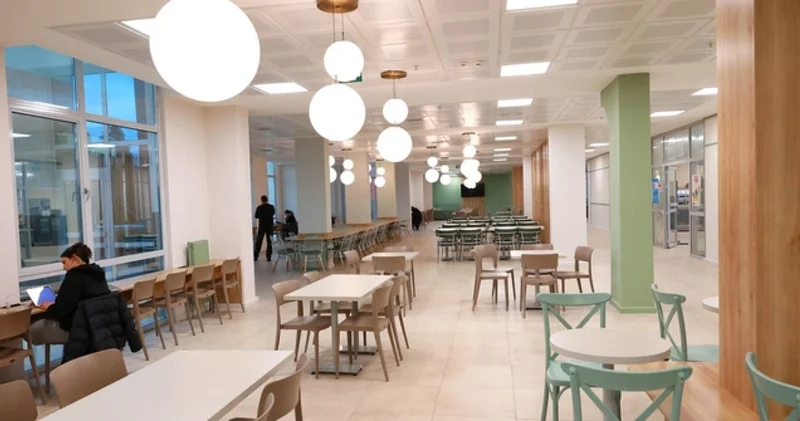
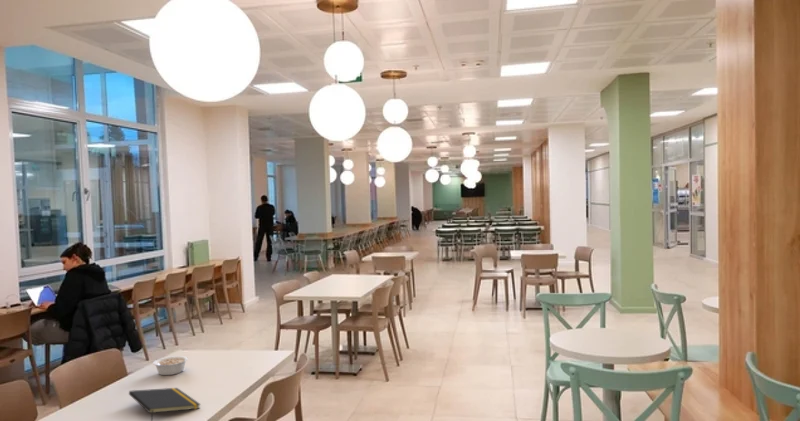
+ legume (172, 365)
+ notepad (164, 399)
